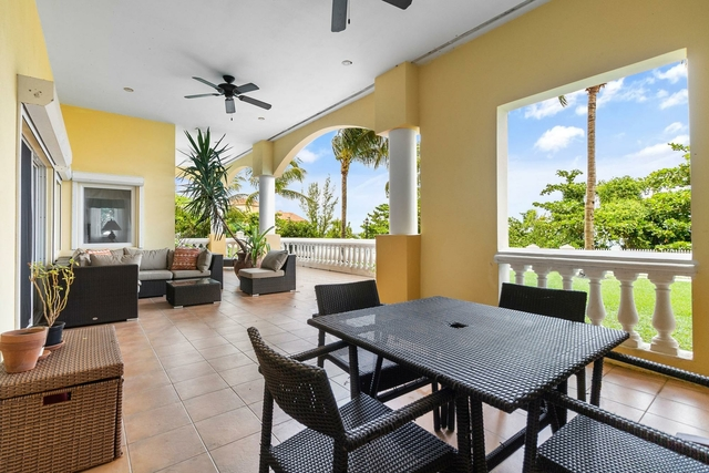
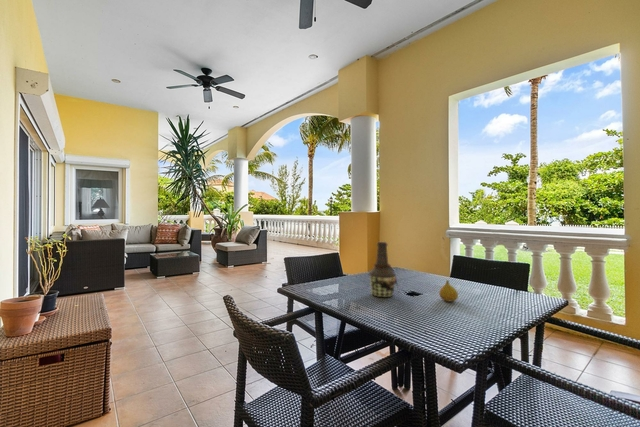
+ bottle (383, 268)
+ fruit (448, 290)
